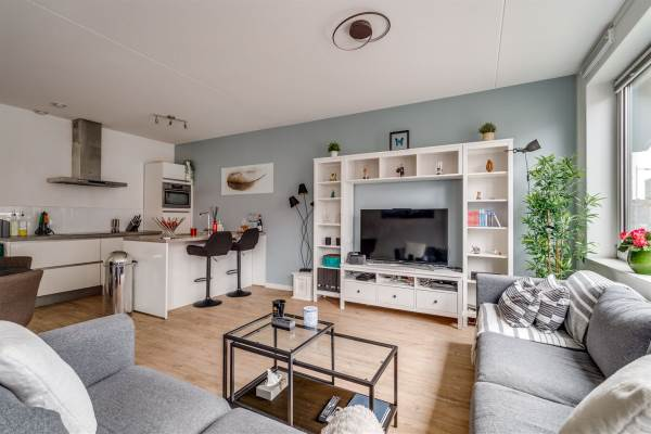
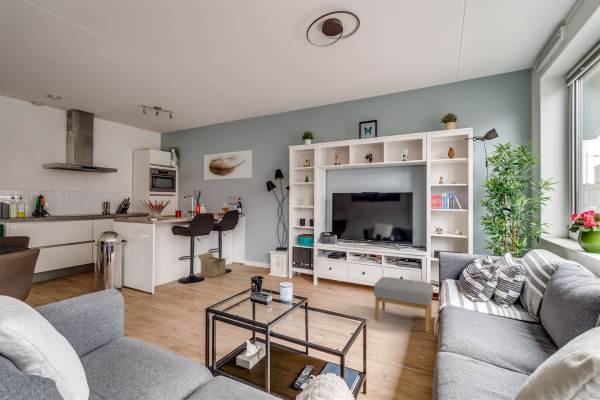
+ footstool (403, 300)
+ cardboard box (214, 264)
